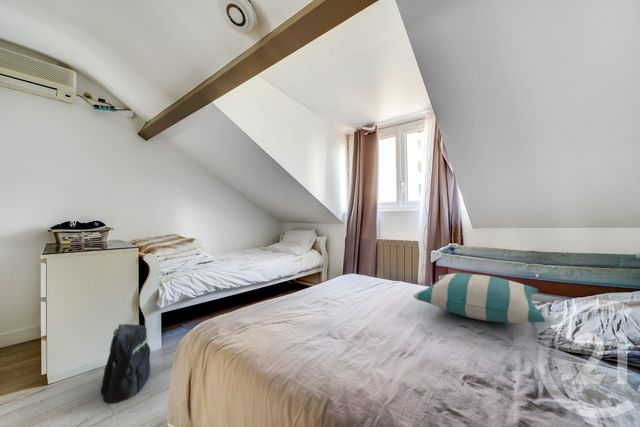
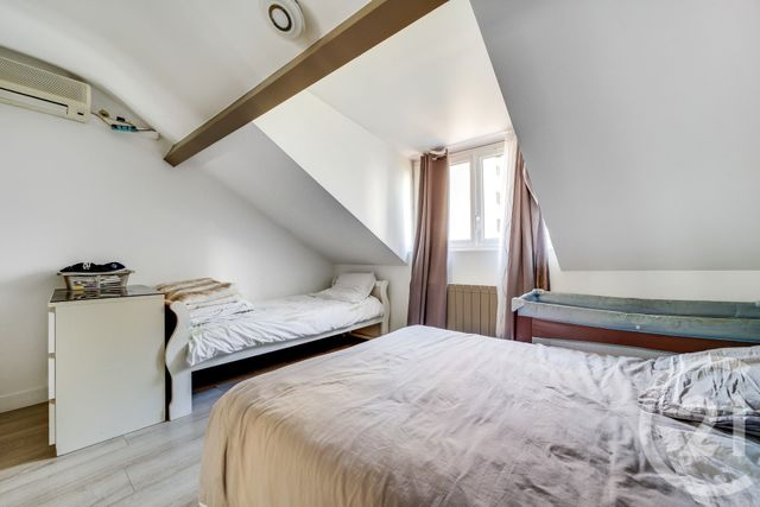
- backpack (127, 352)
- pillow (477, 294)
